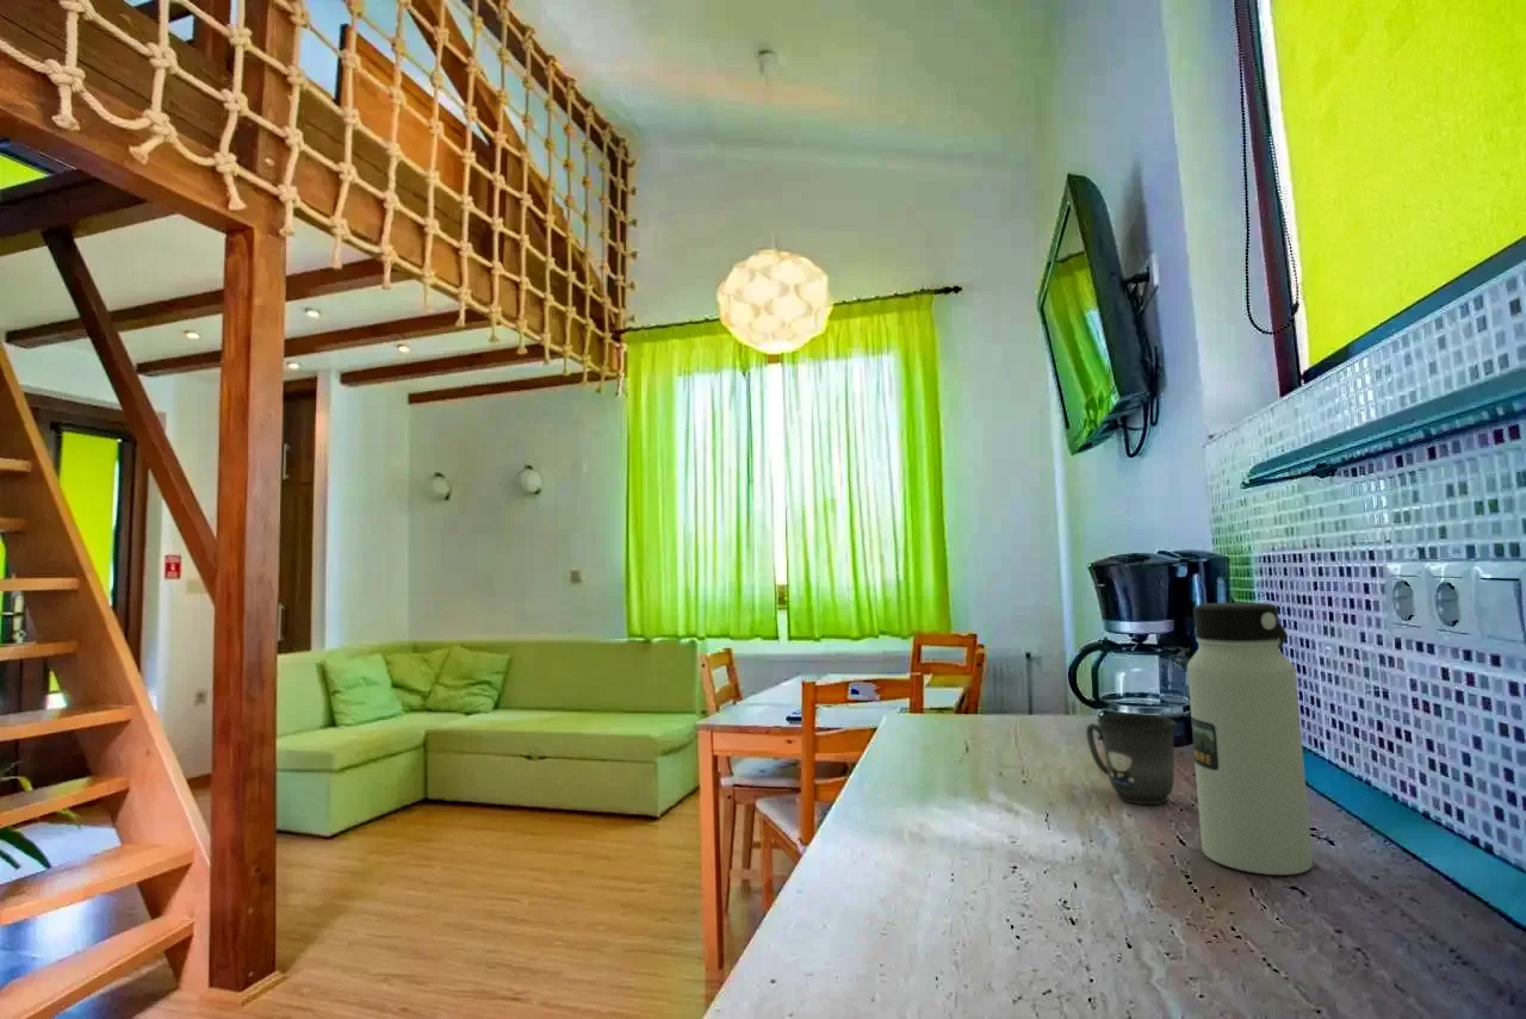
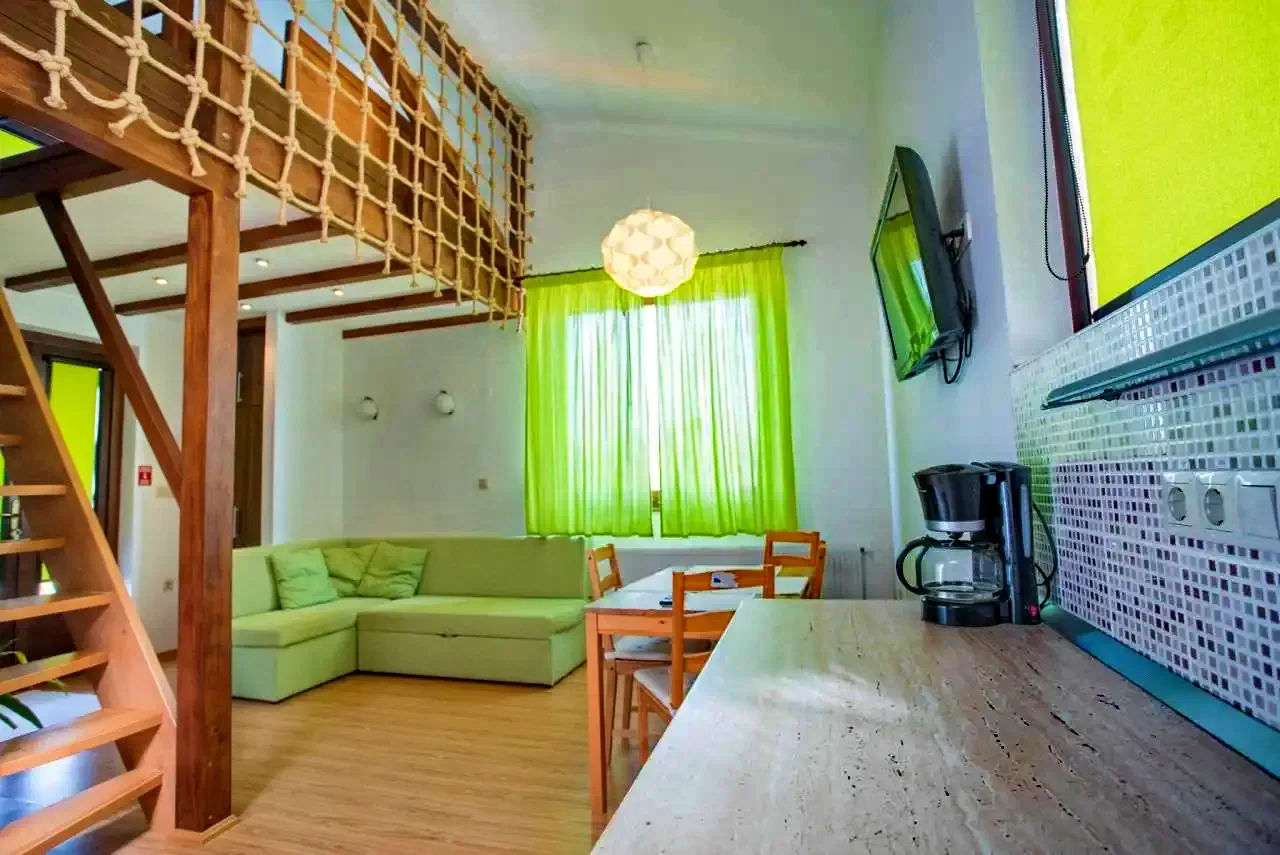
- mug (1128, 756)
- water bottle (1245, 728)
